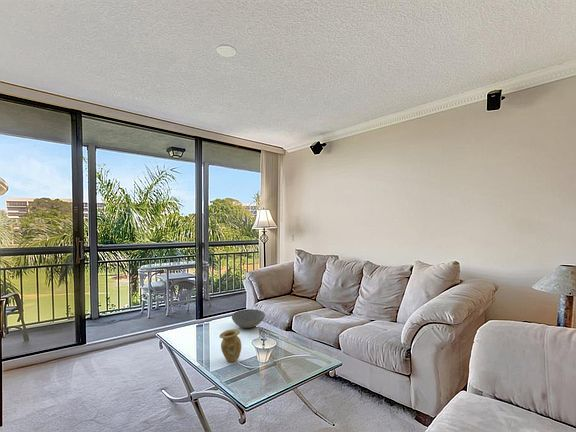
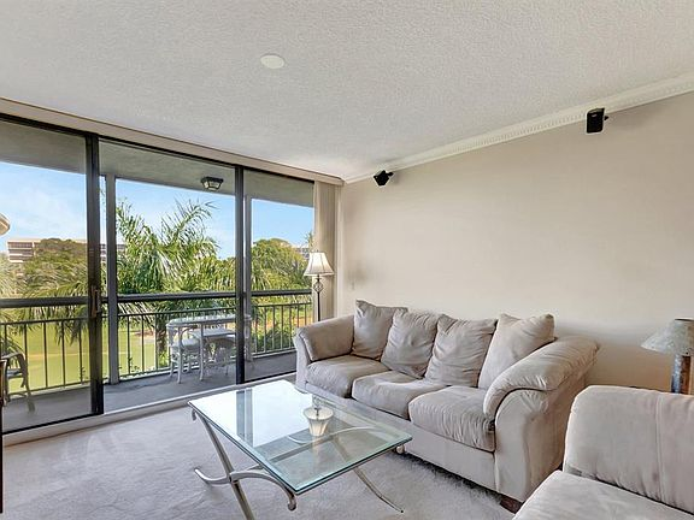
- vase (230, 345)
- bowl (248, 320)
